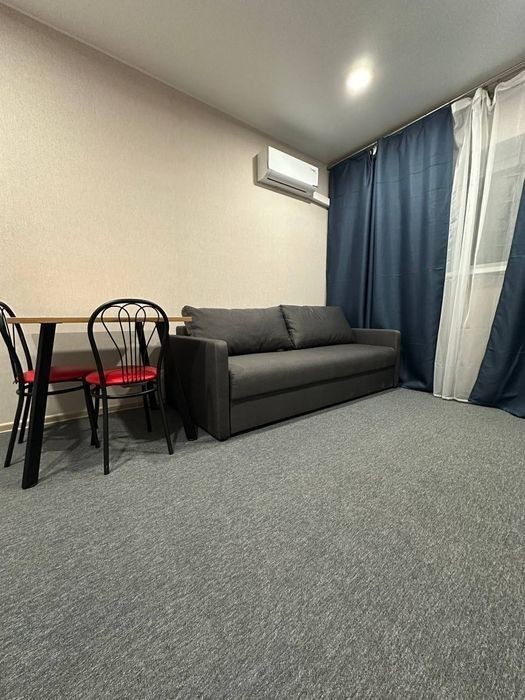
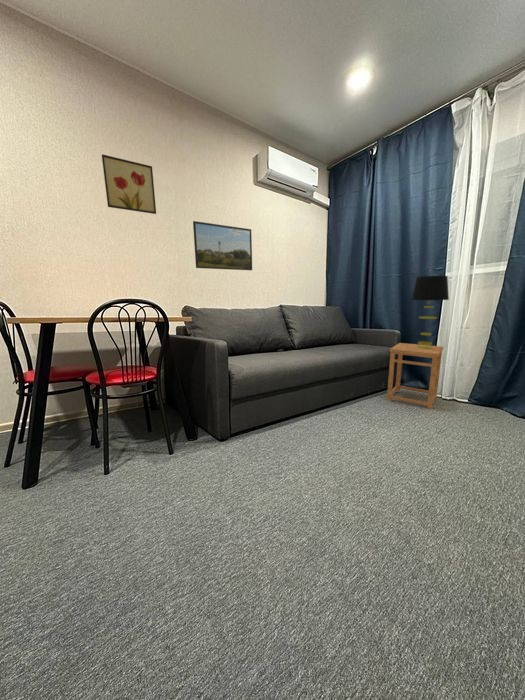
+ side table (414, 364)
+ table lamp (428, 316)
+ wall art (130, 186)
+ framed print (224, 247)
